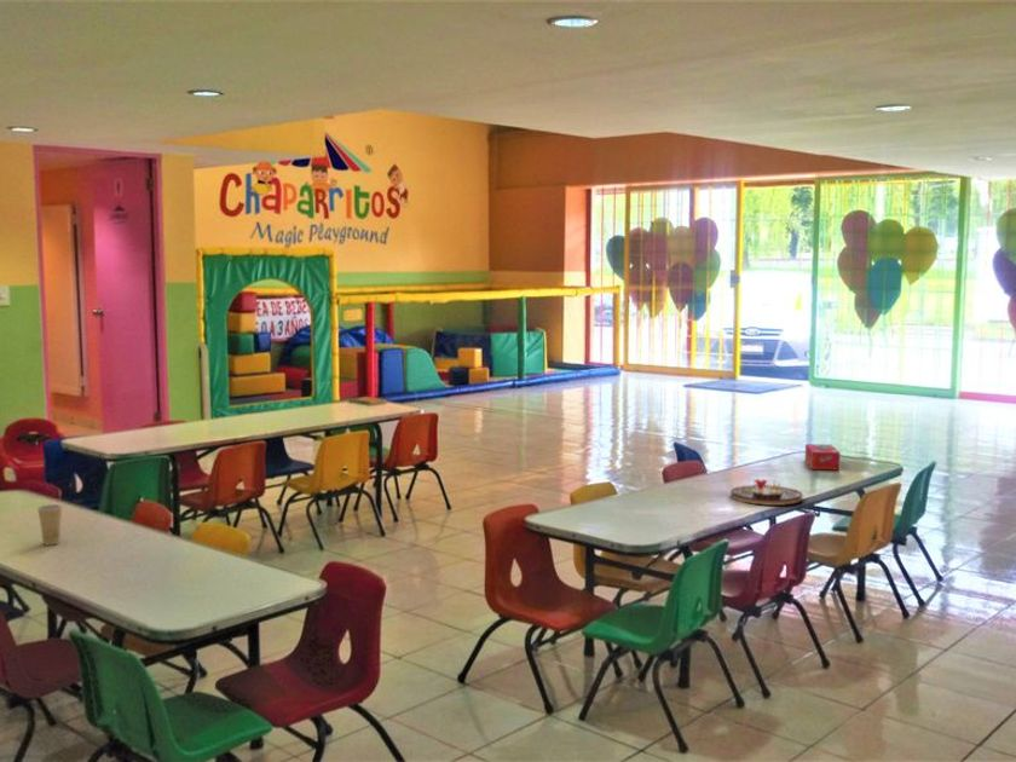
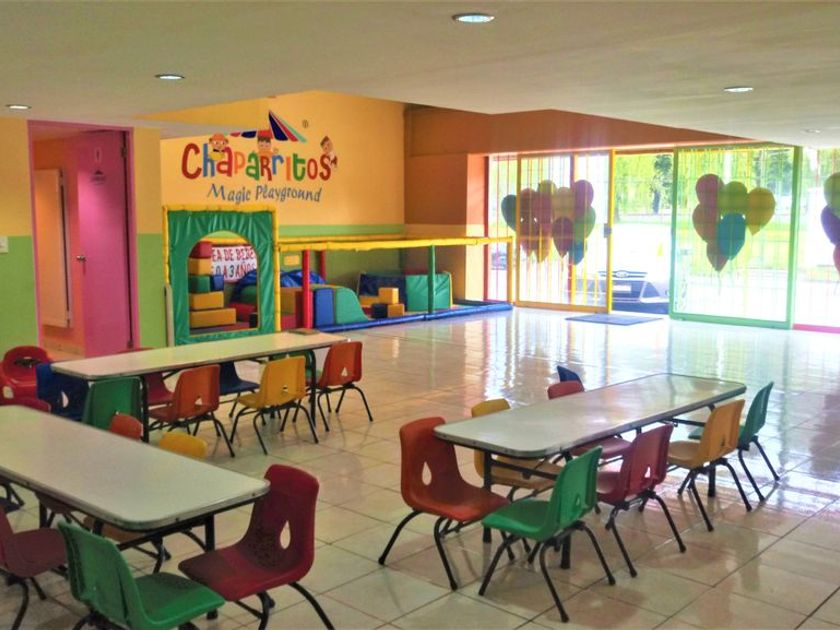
- tissue box (821, 456)
- paper cup (50, 525)
- birthday cake (766, 486)
